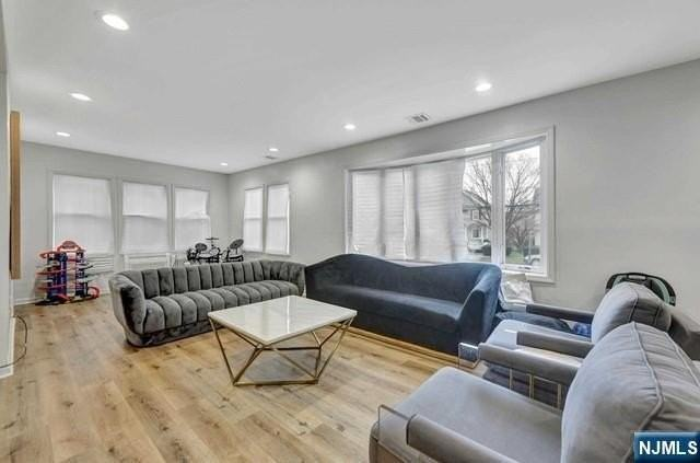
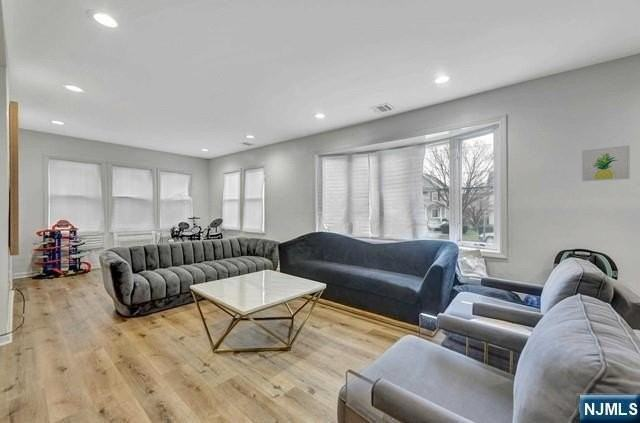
+ wall art (604, 164)
